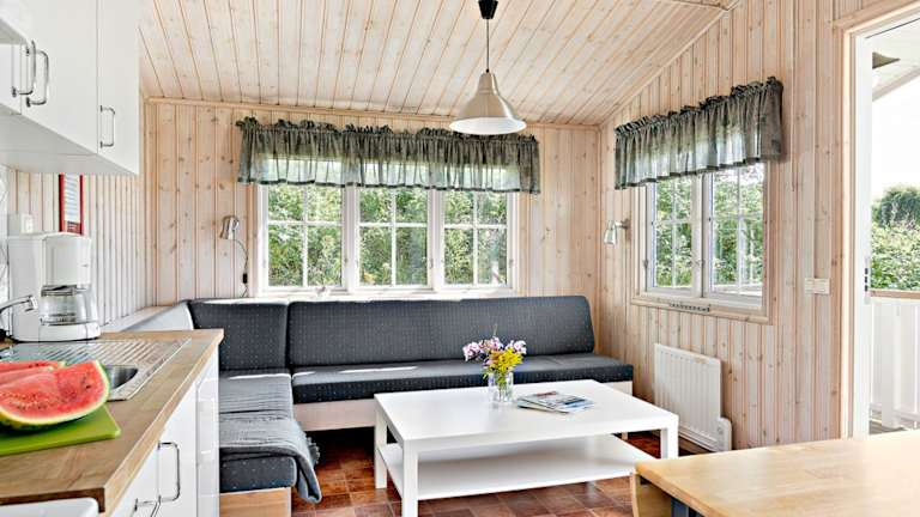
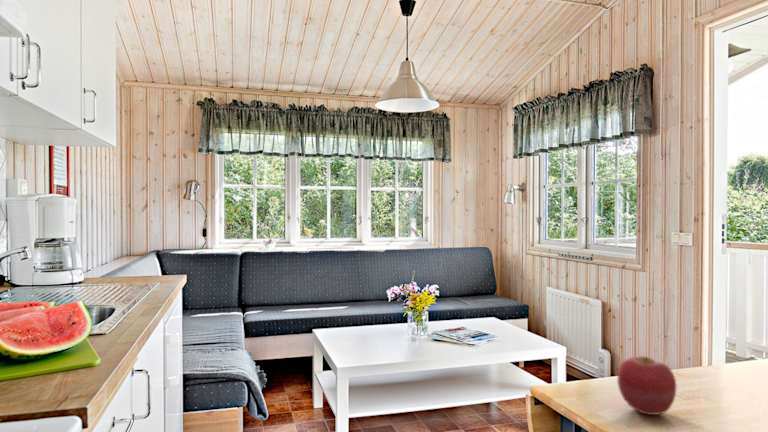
+ apple (646, 384)
